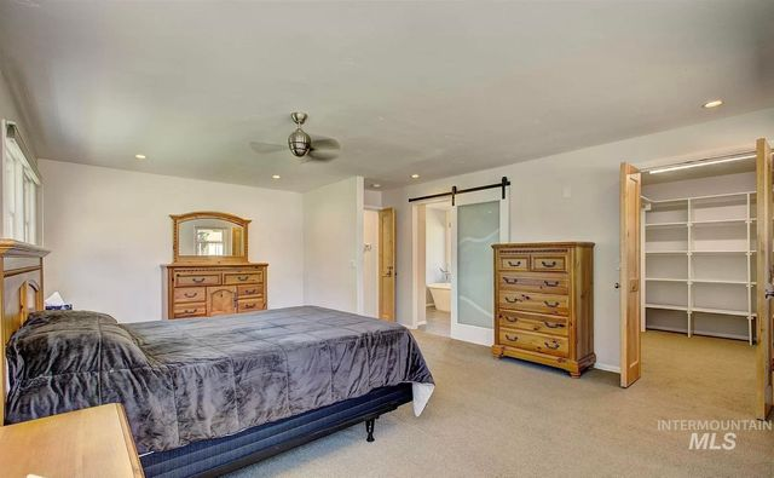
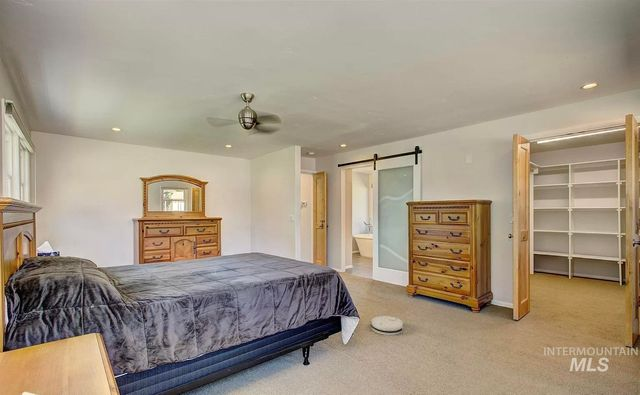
+ robot vacuum (386, 325)
